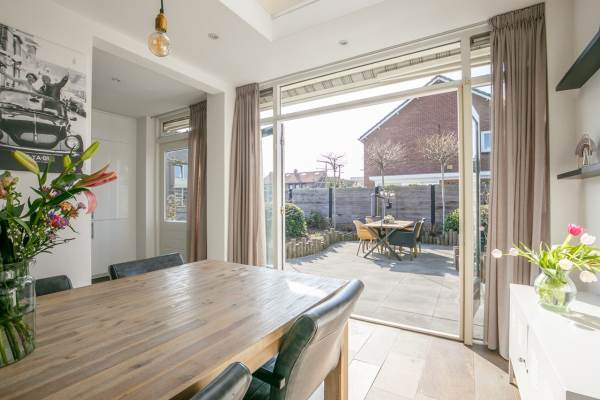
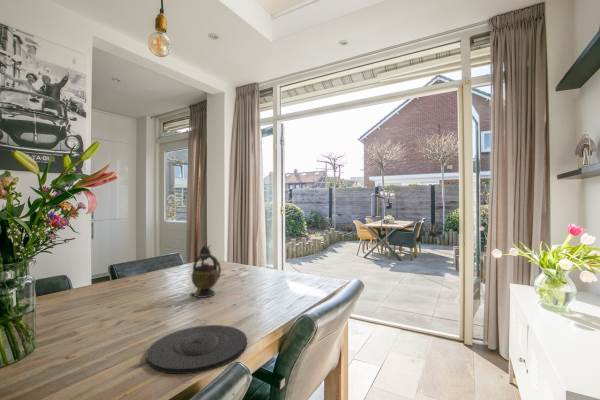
+ plate (199, 342)
+ teapot (202, 271)
